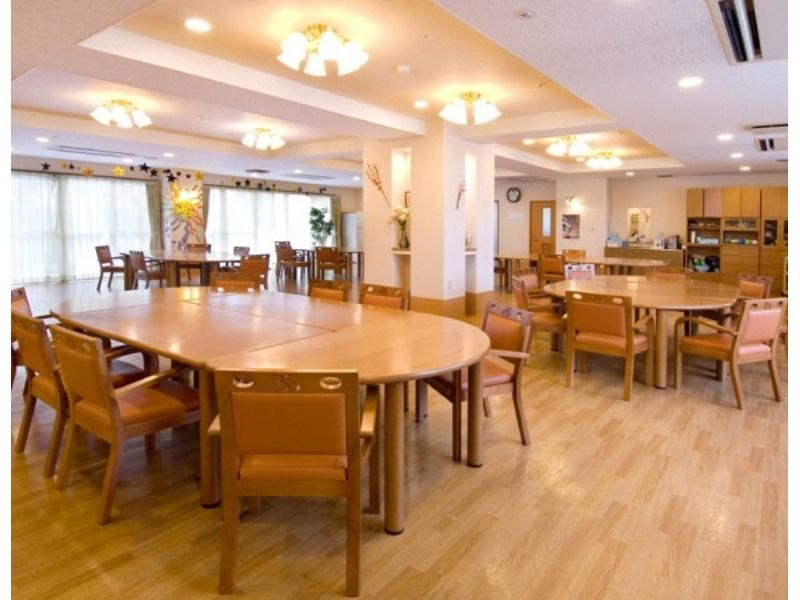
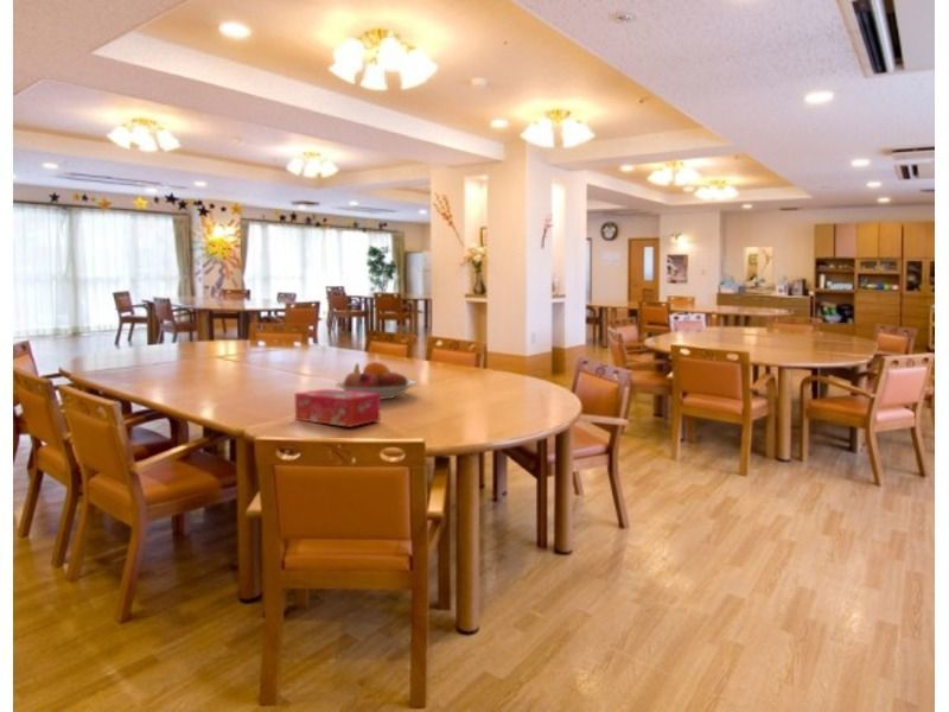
+ tissue box (337, 406)
+ fruit bowl (376, 380)
